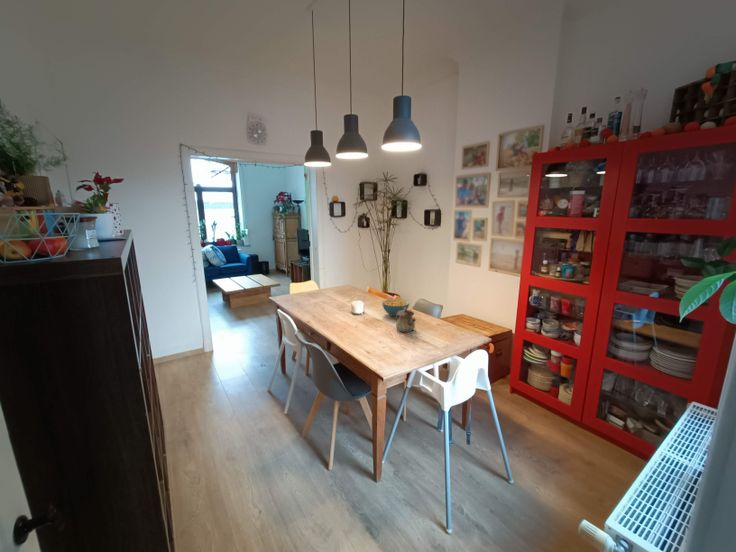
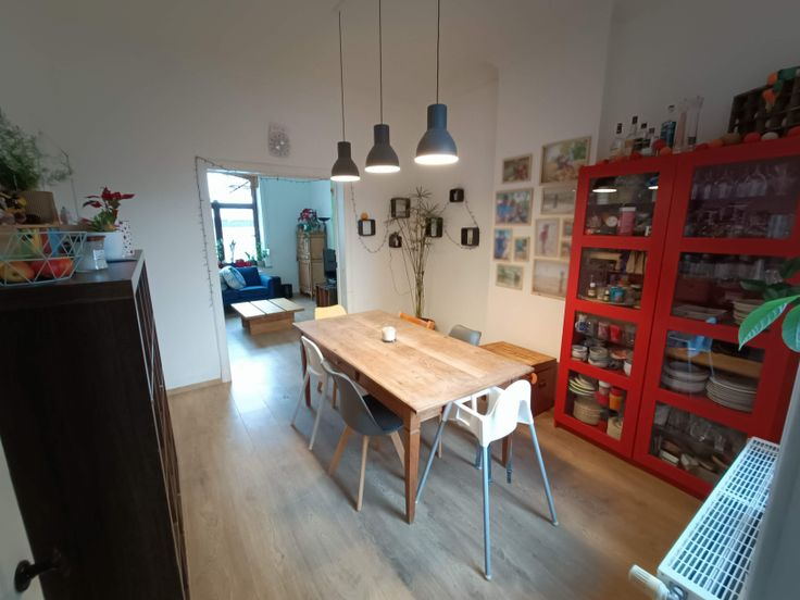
- teapot (404, 318)
- cereal bowl (395, 308)
